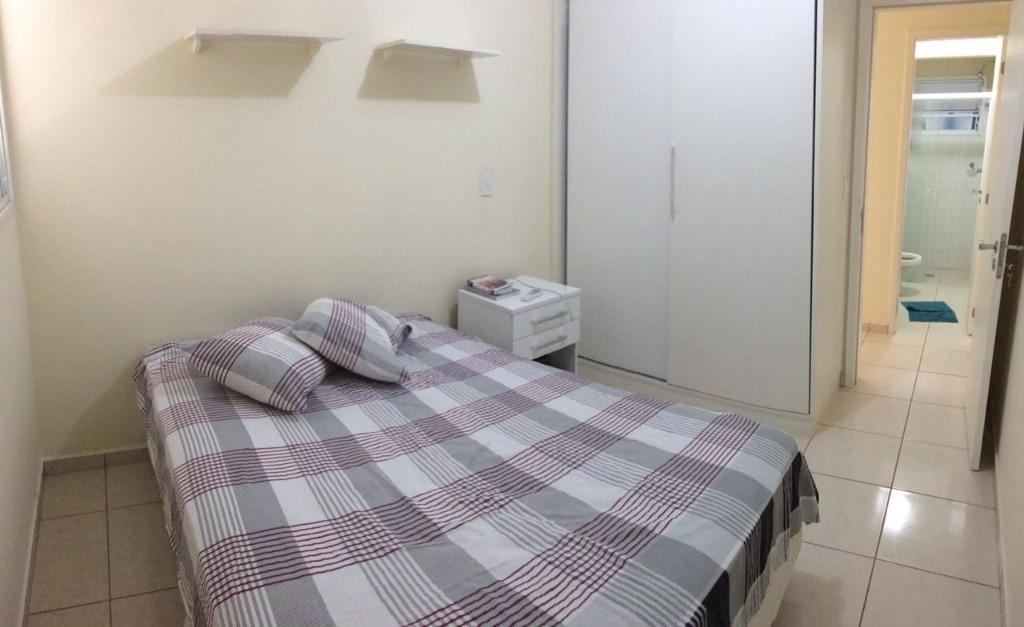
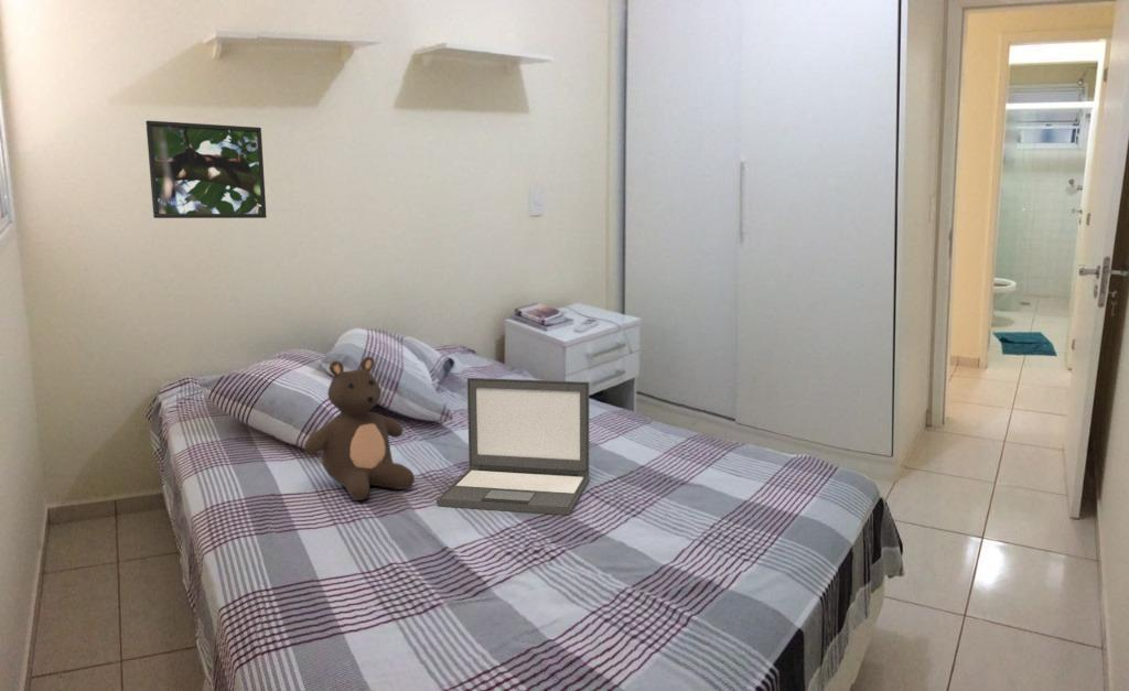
+ teddy bear (364, 424)
+ laptop (515, 441)
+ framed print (208, 171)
